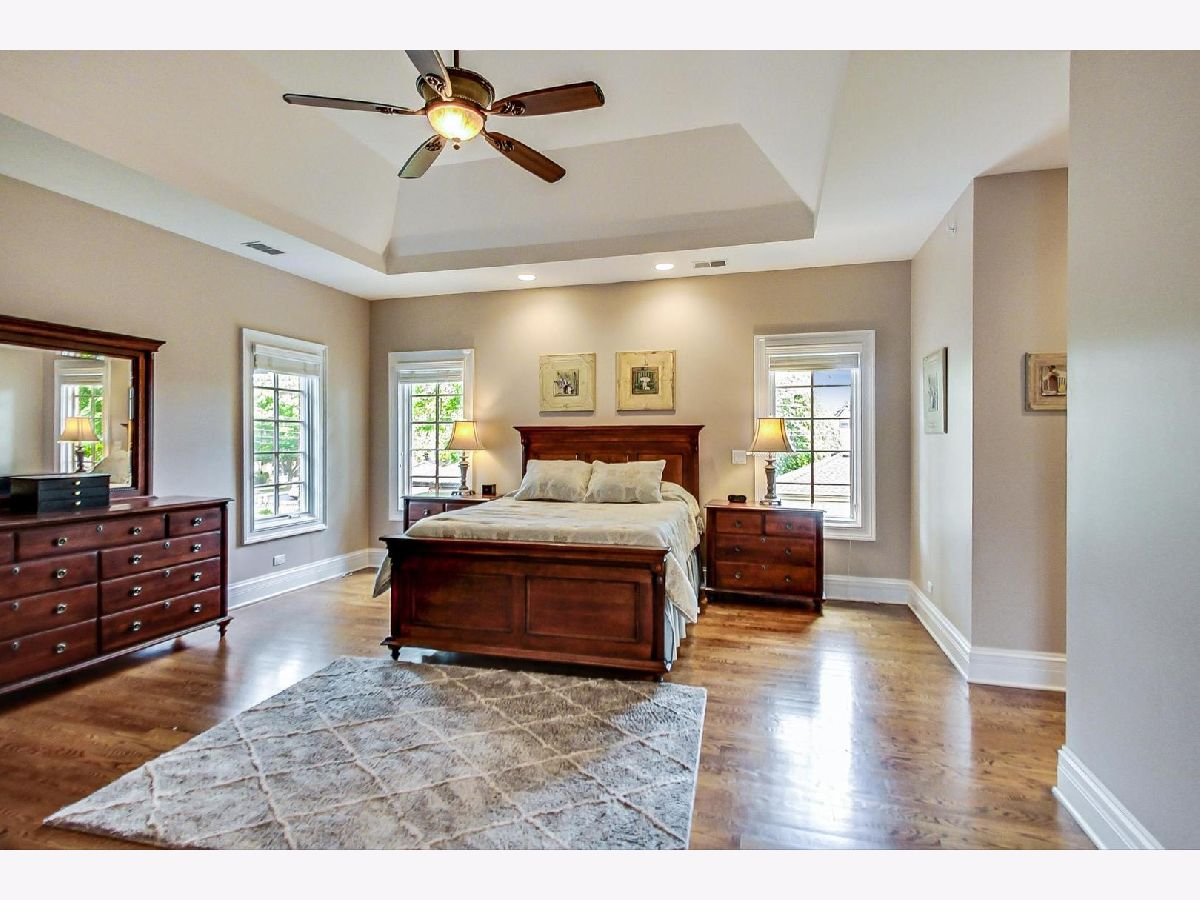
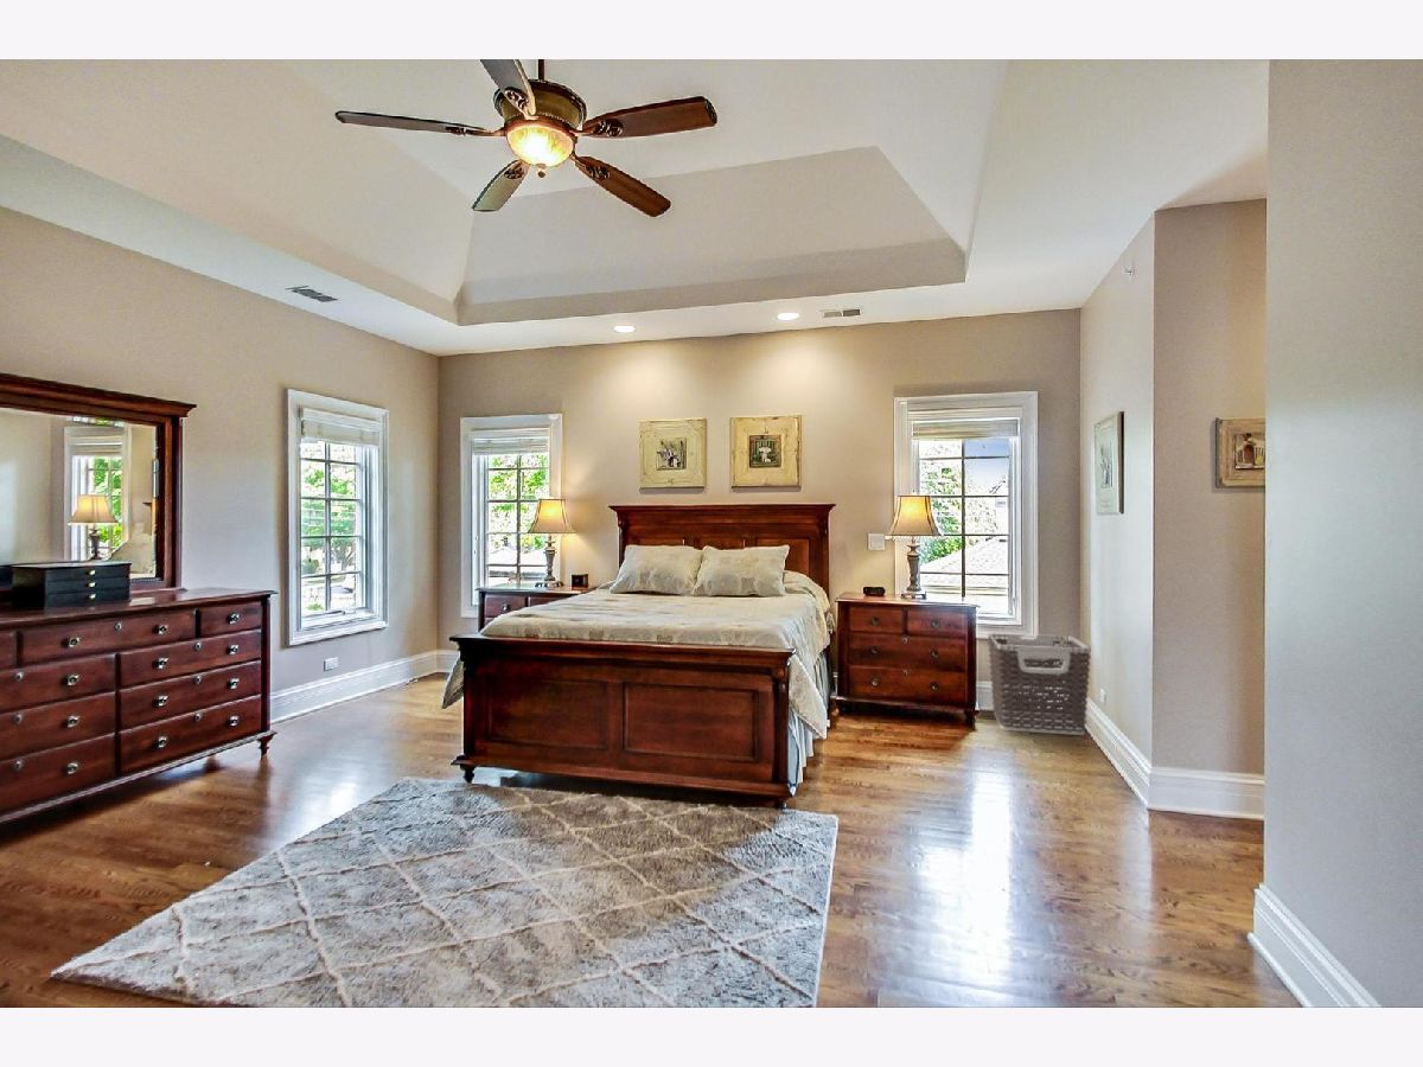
+ clothes hamper (1036, 681)
